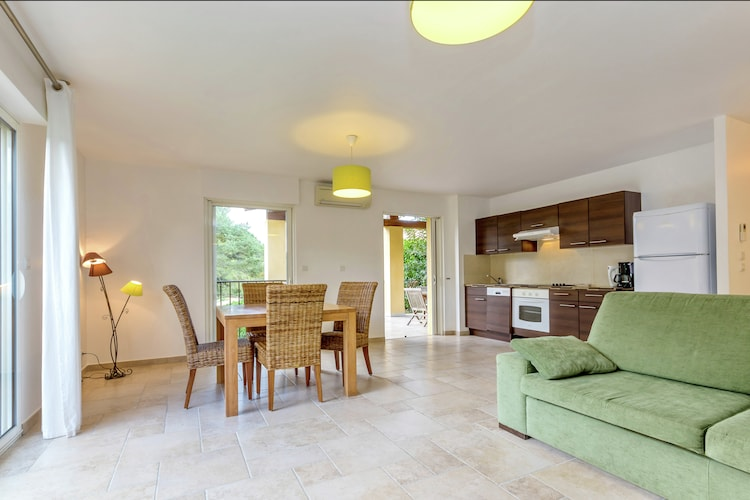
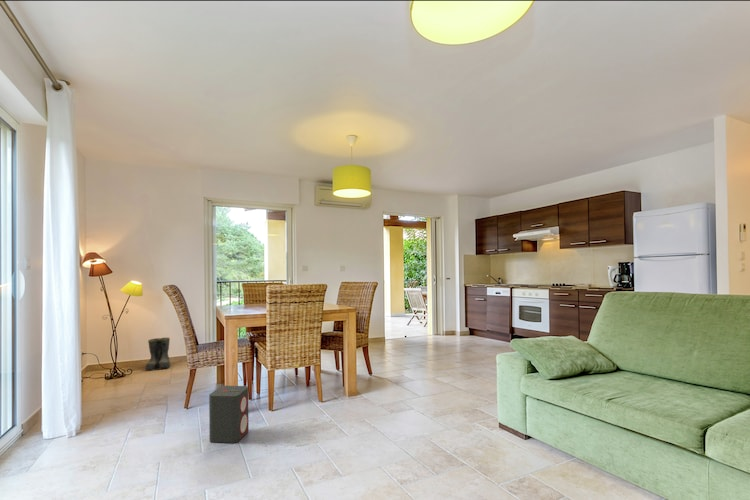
+ speaker (229, 413)
+ boots (158, 353)
